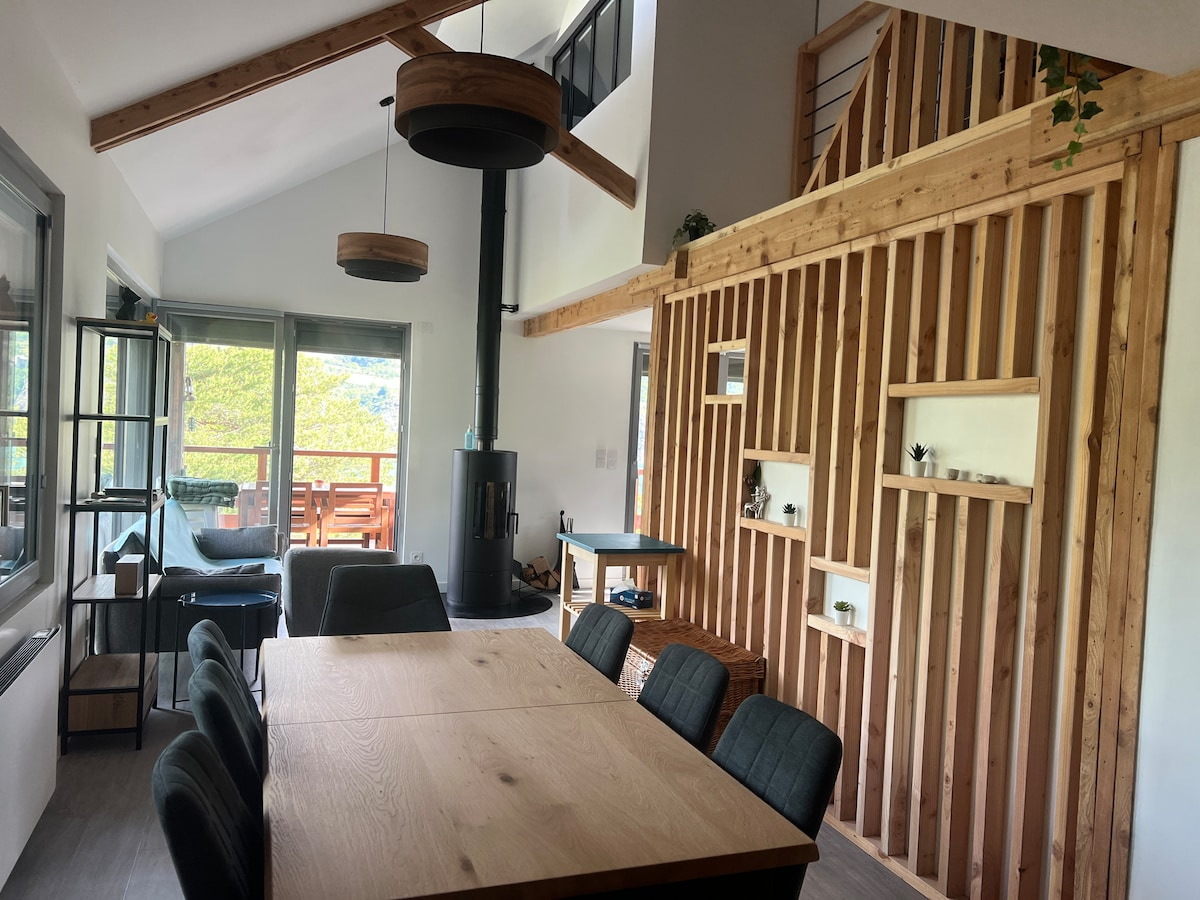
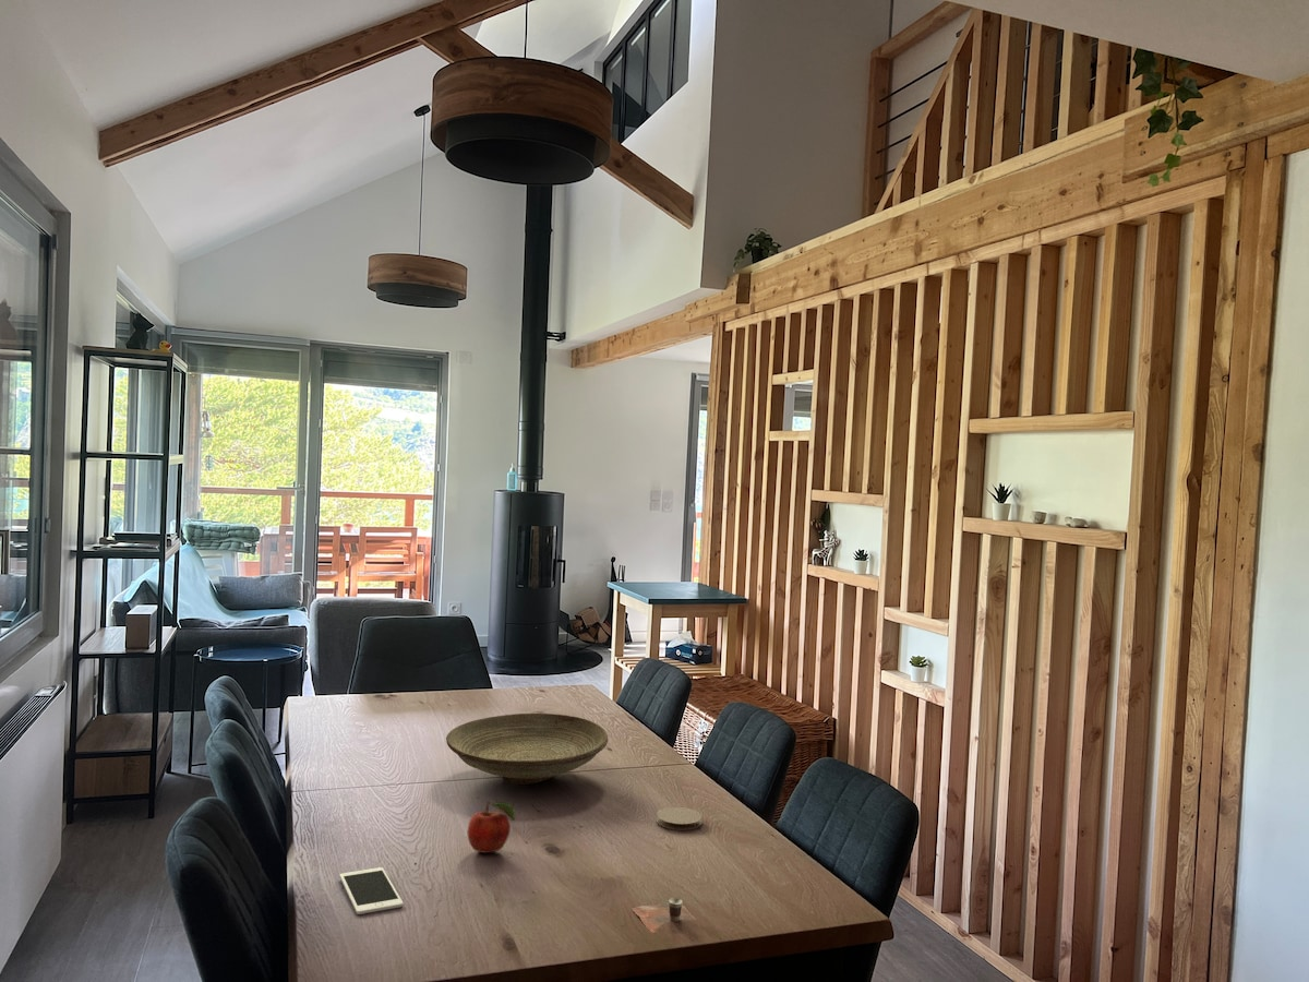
+ coaster (678, 818)
+ cell phone (370, 889)
+ cup (666, 908)
+ decorative bowl (527, 754)
+ fruit (491, 826)
